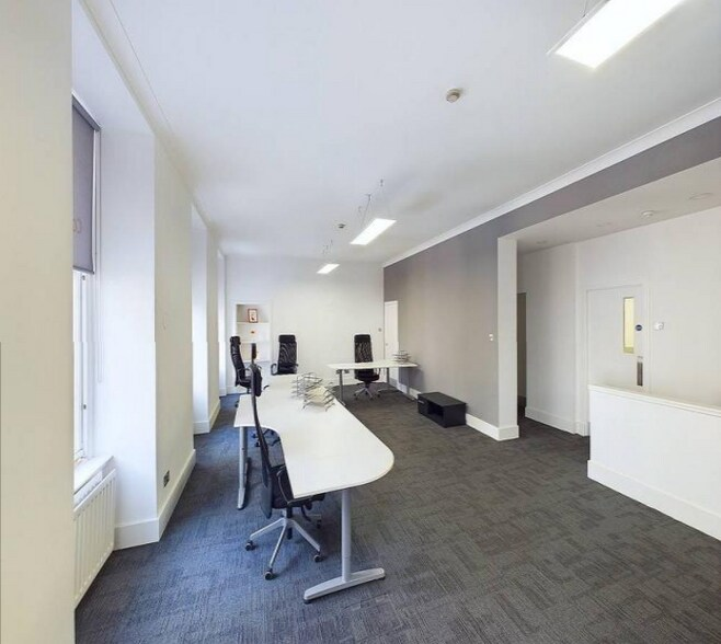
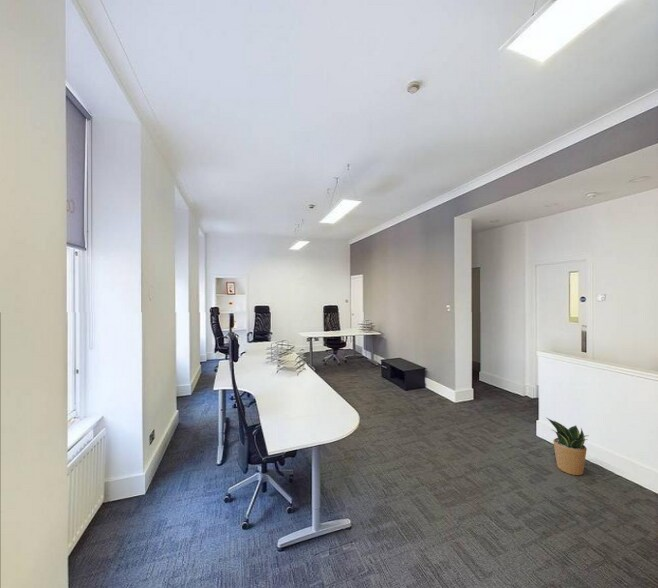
+ potted plant (568, 447)
